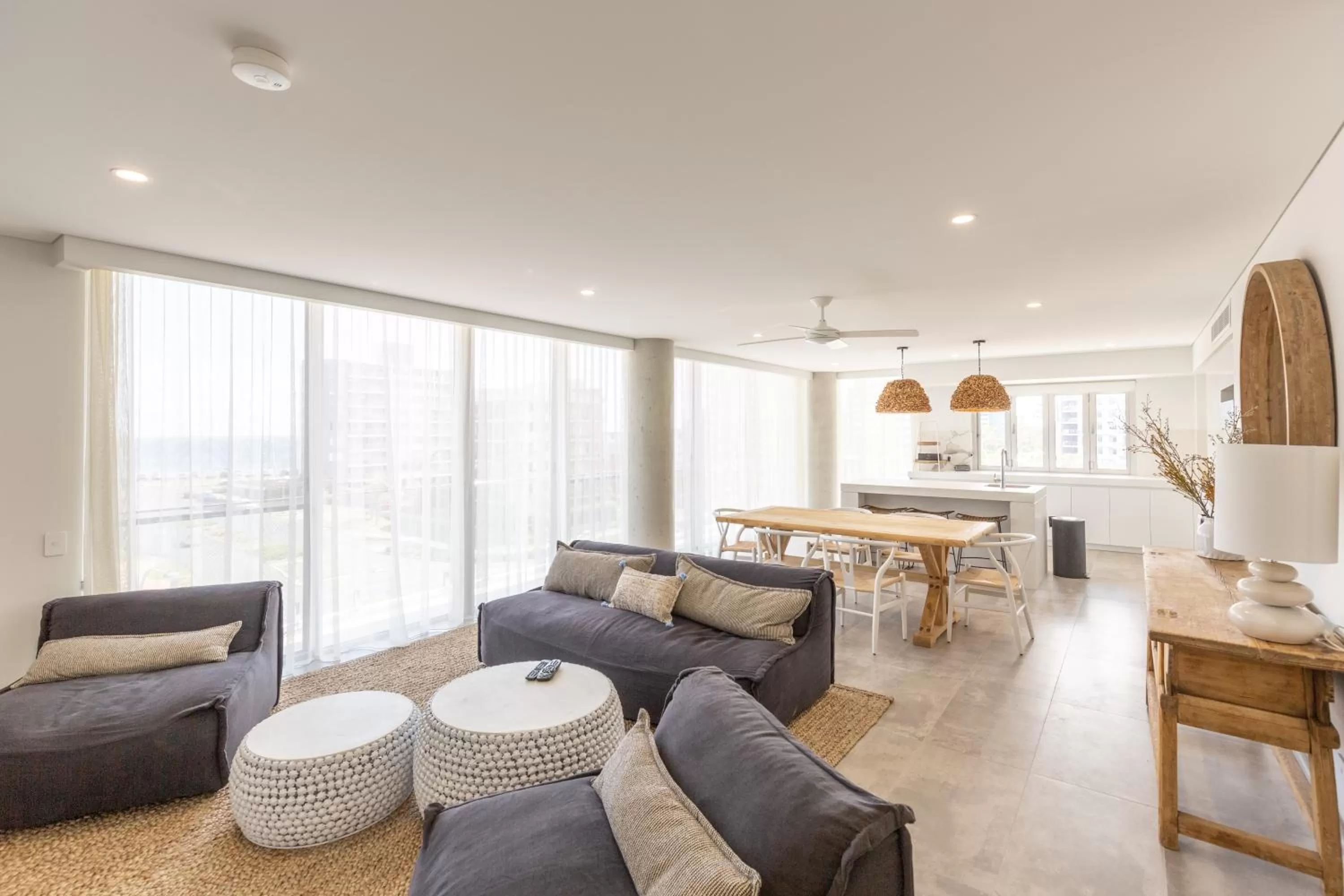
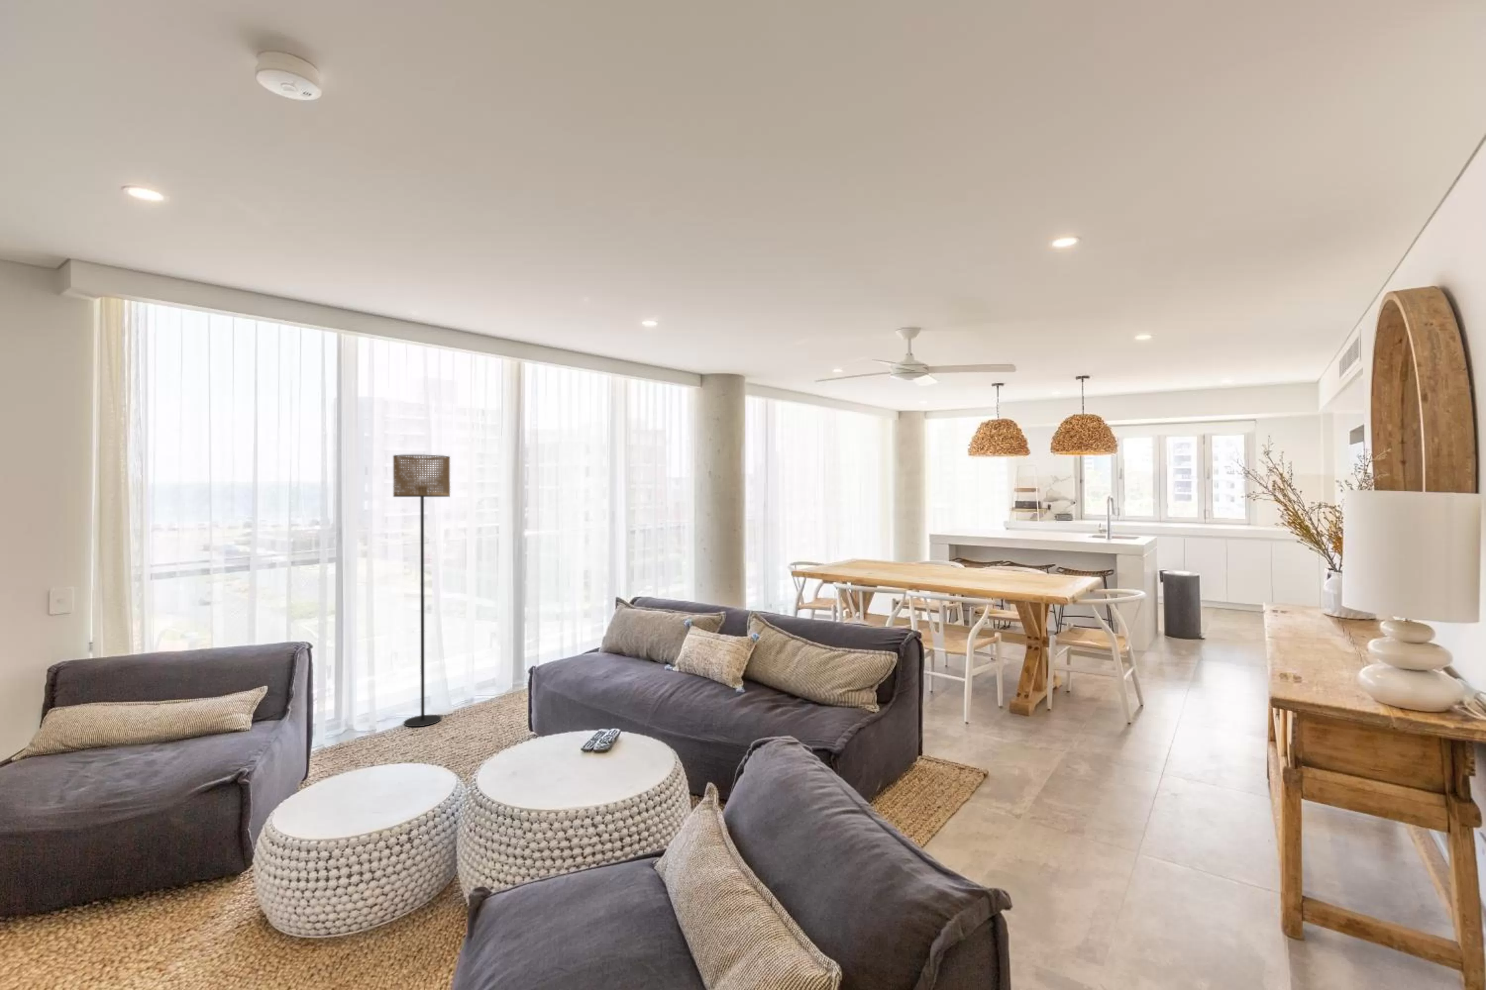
+ floor lamp (422, 588)
